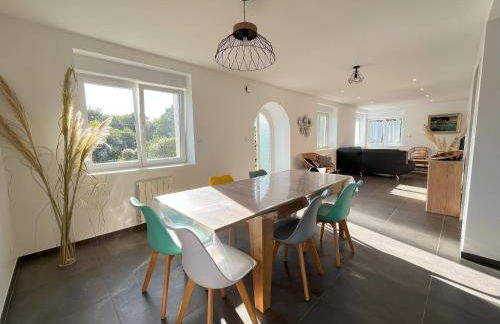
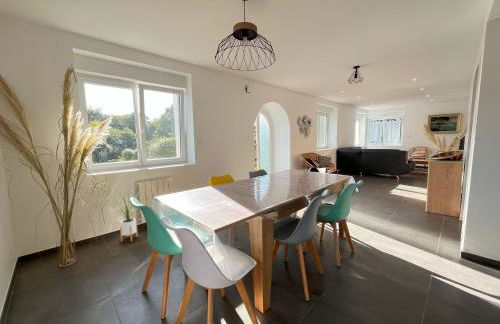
+ house plant (128, 214)
